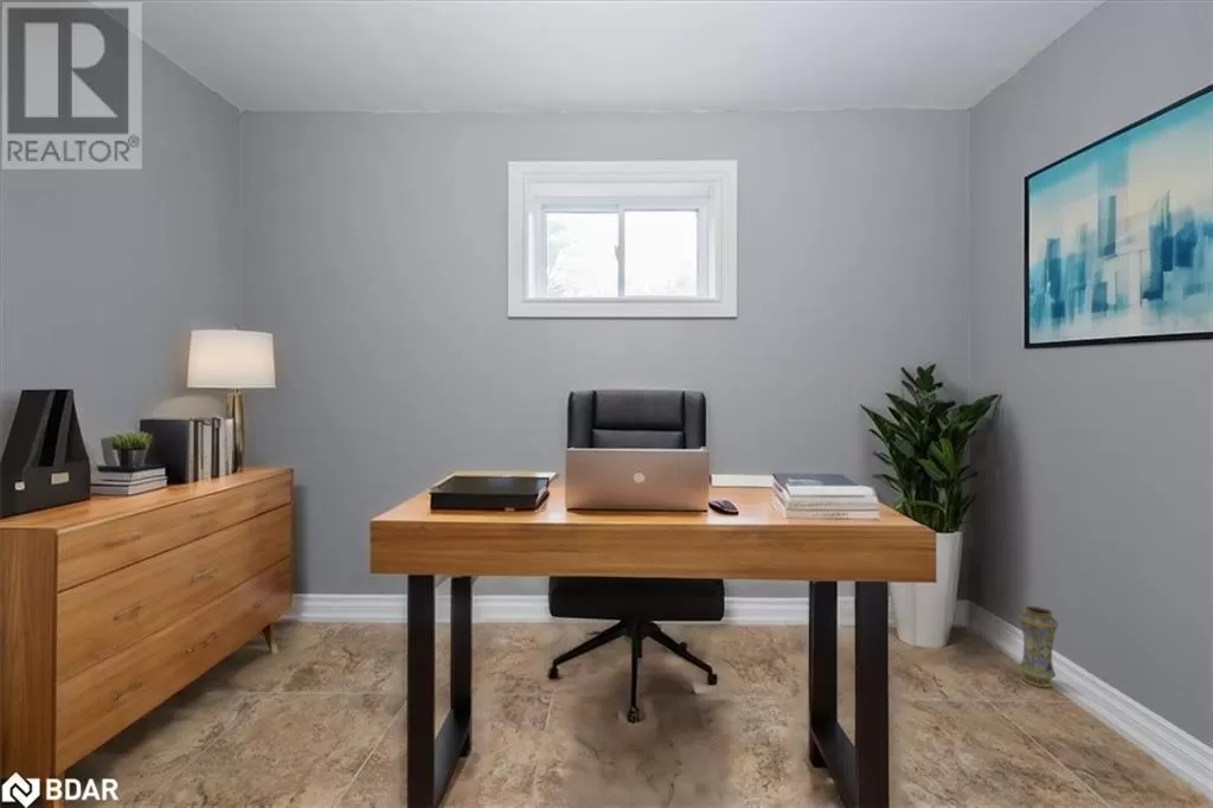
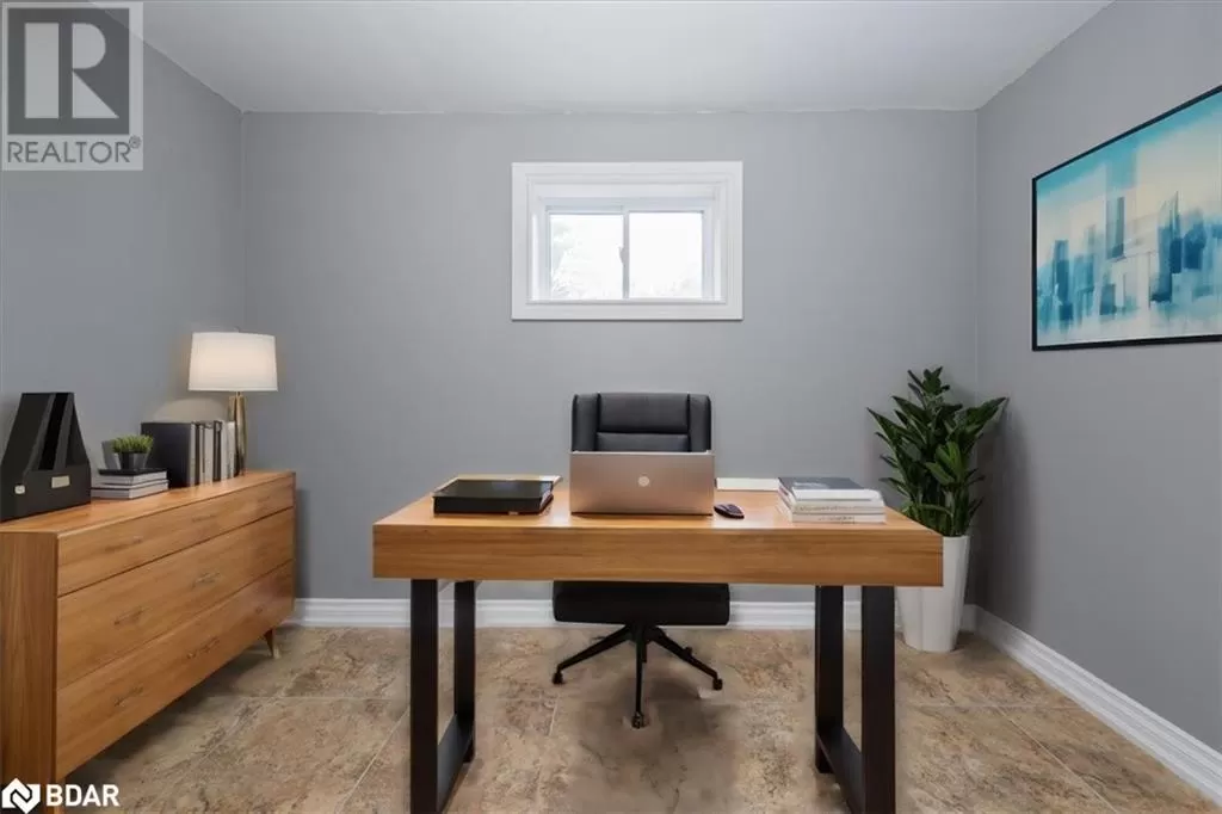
- vase (1038, 646)
